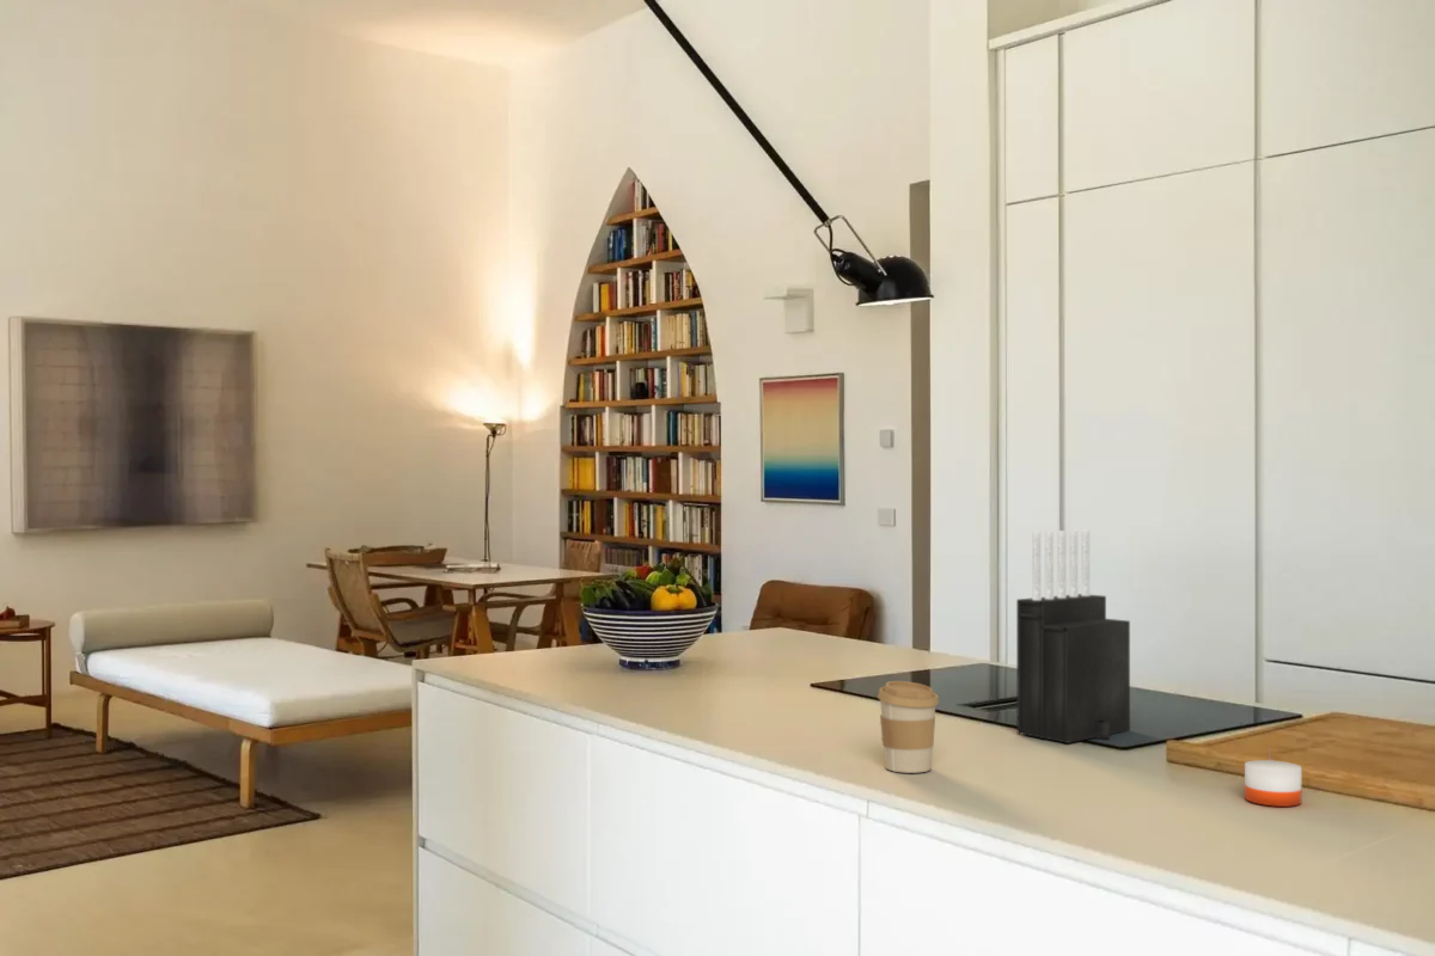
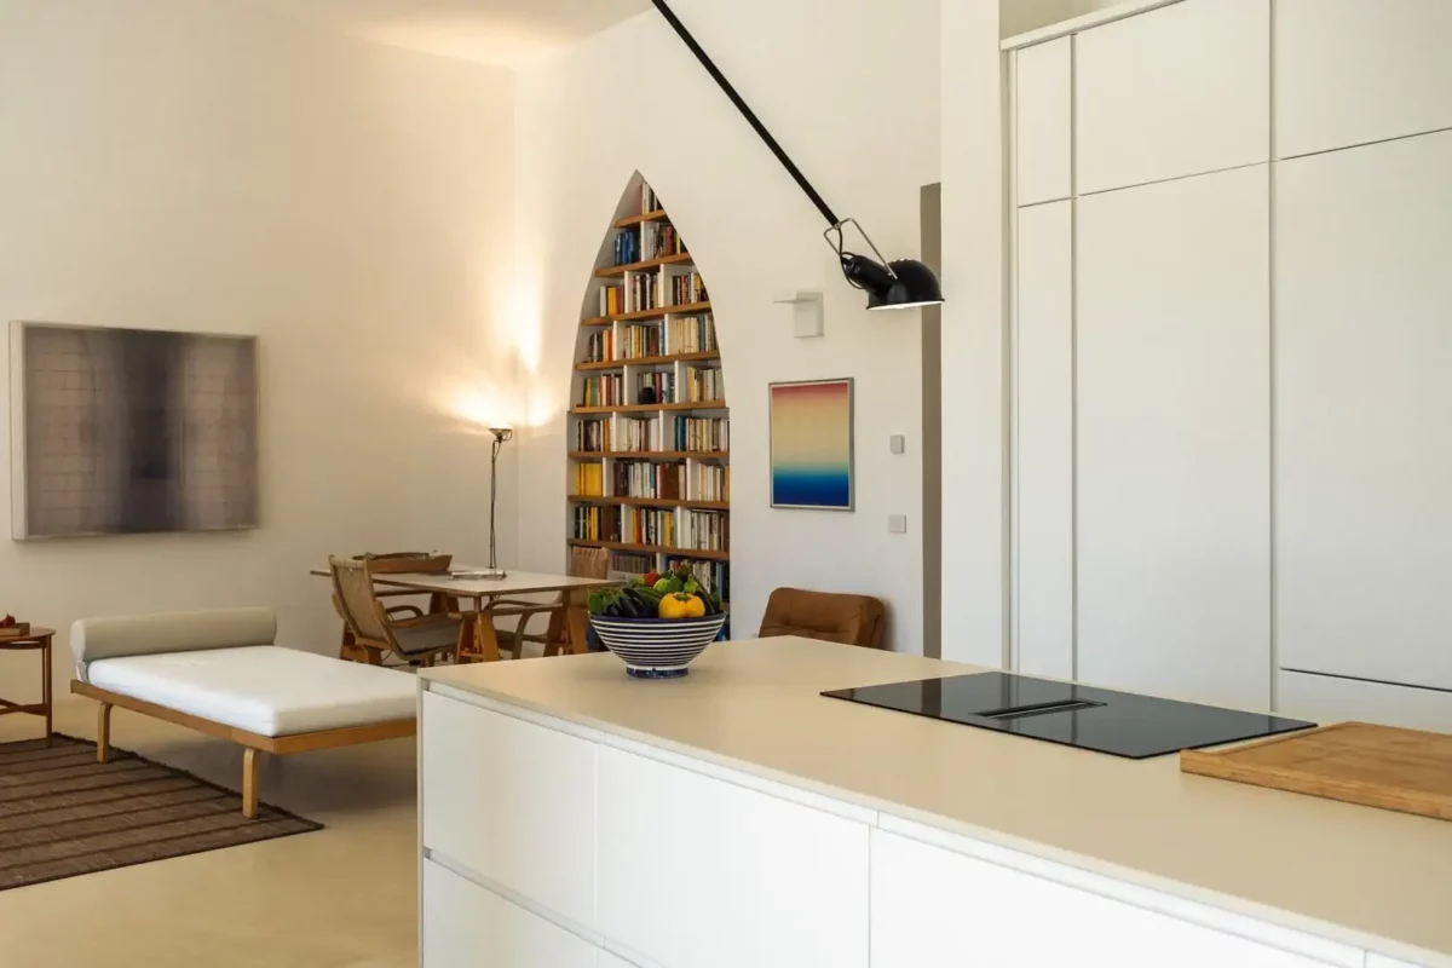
- coffee cup (908, 725)
- candle (1272, 764)
- knife block (1079, 632)
